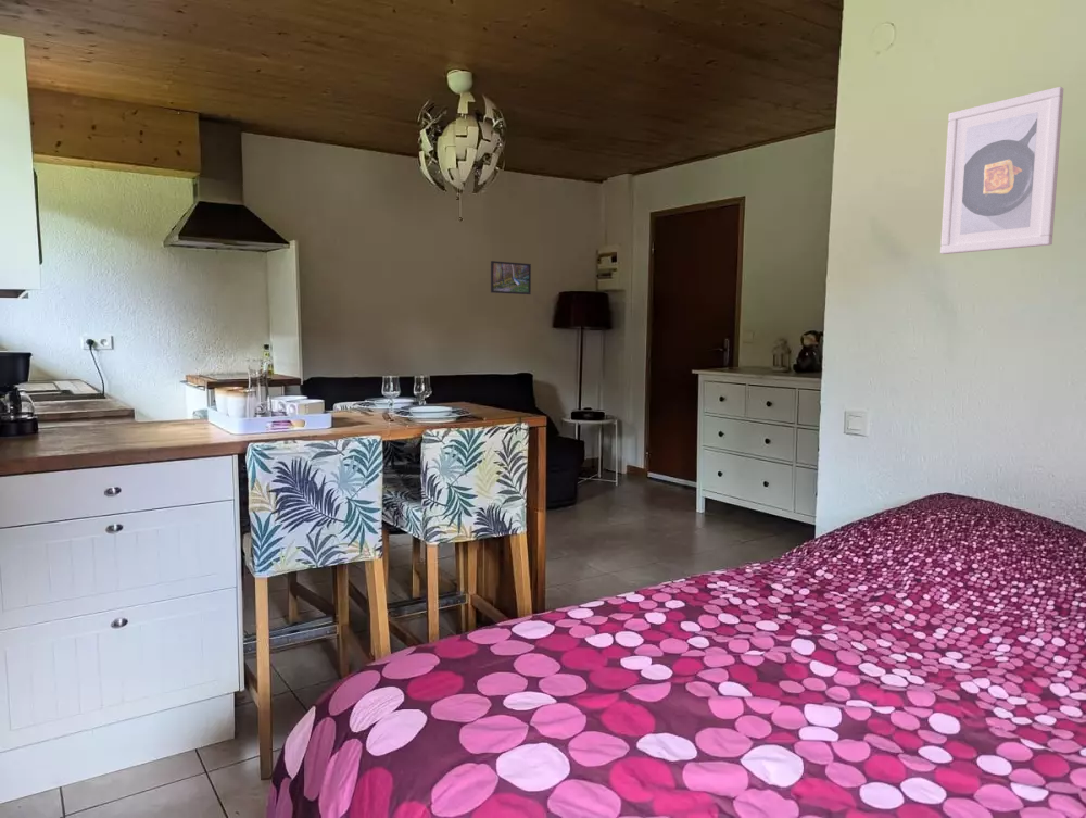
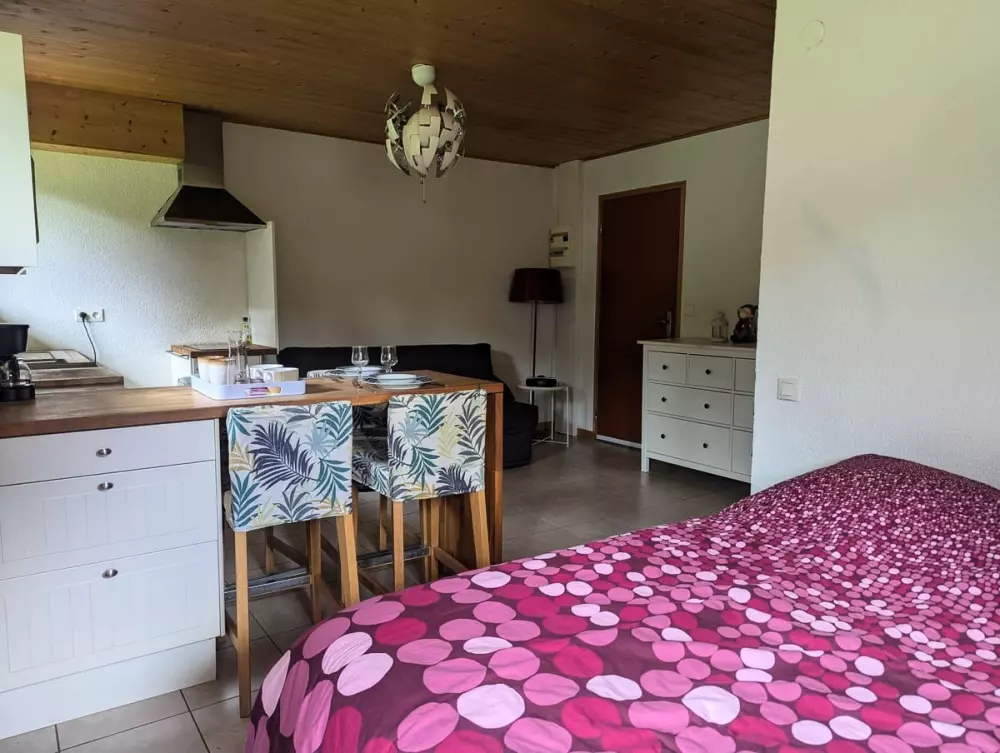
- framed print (998, 176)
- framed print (510, 278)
